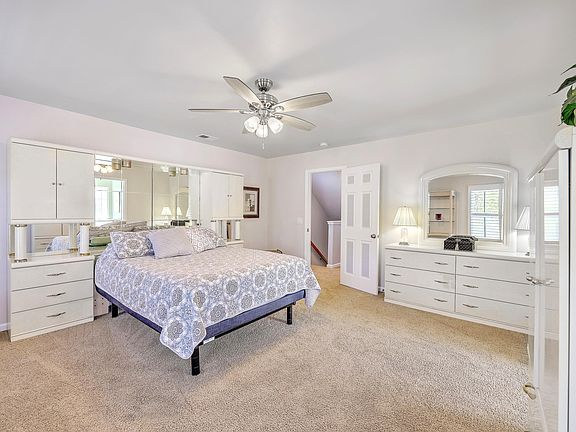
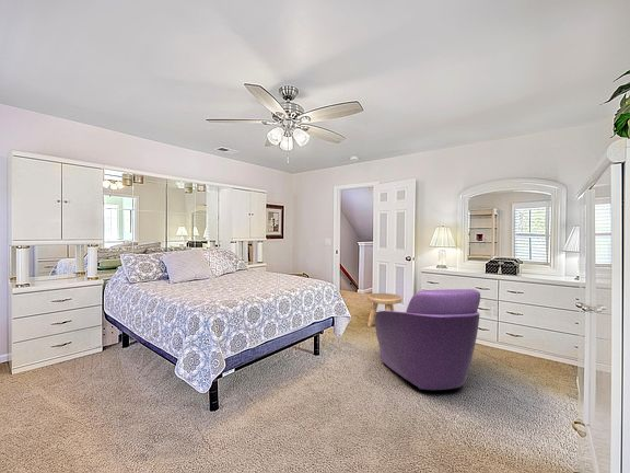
+ stool (385, 310)
+ armchair (428, 331)
